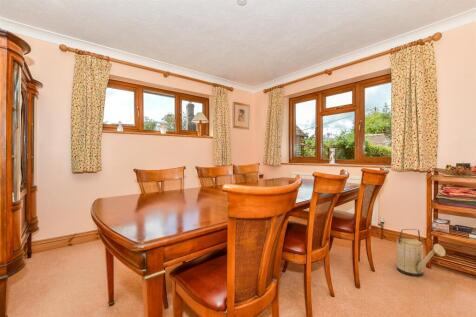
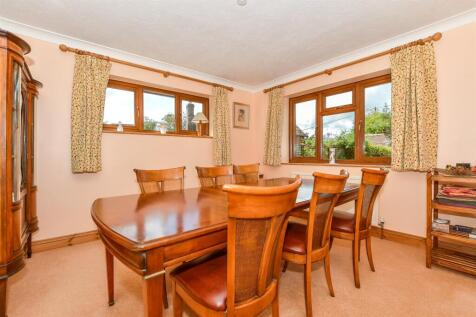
- watering can (417, 254)
